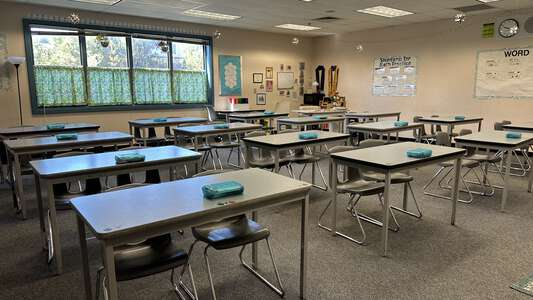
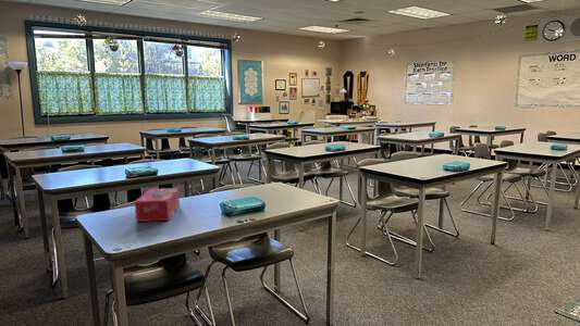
+ tissue box (158, 203)
